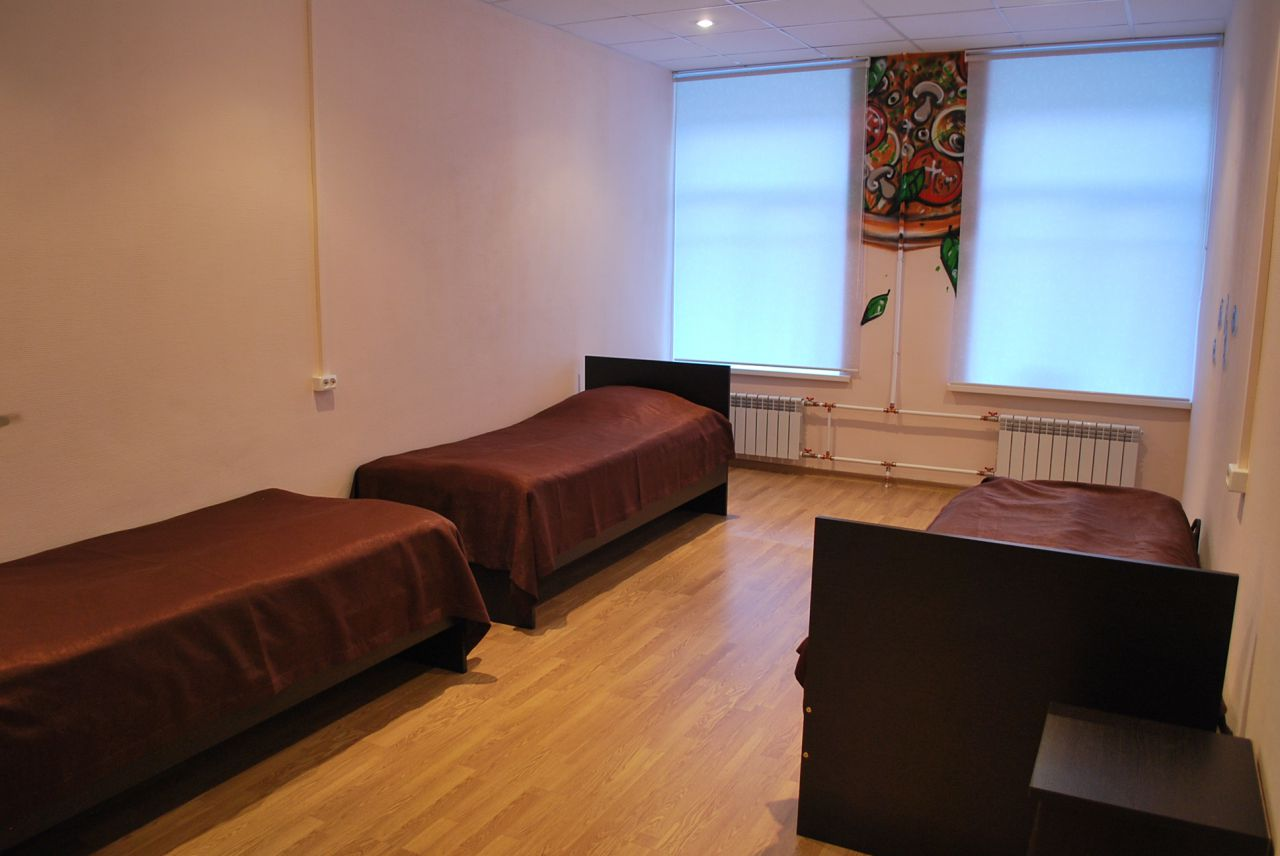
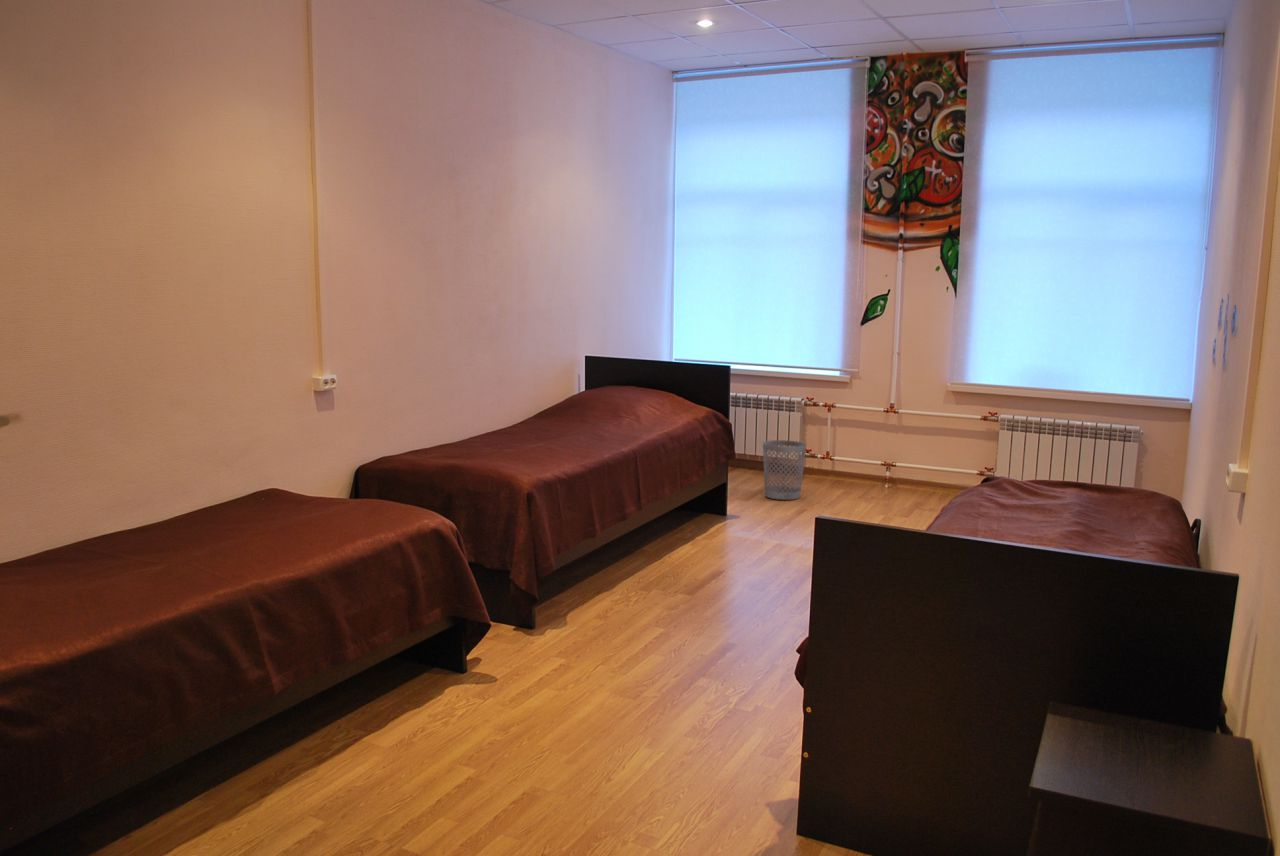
+ wastebasket (783, 469)
